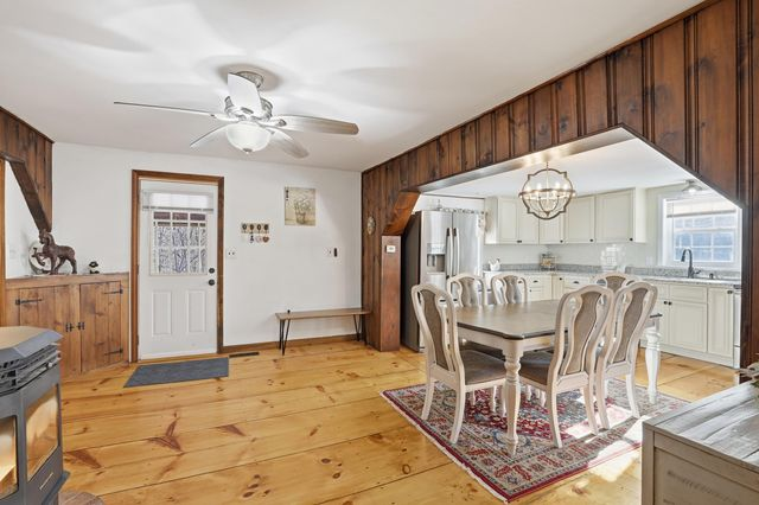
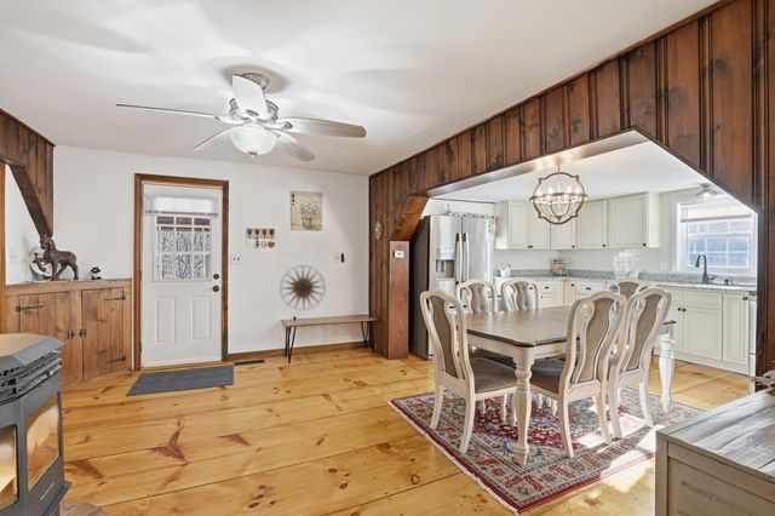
+ wall art (303, 287)
